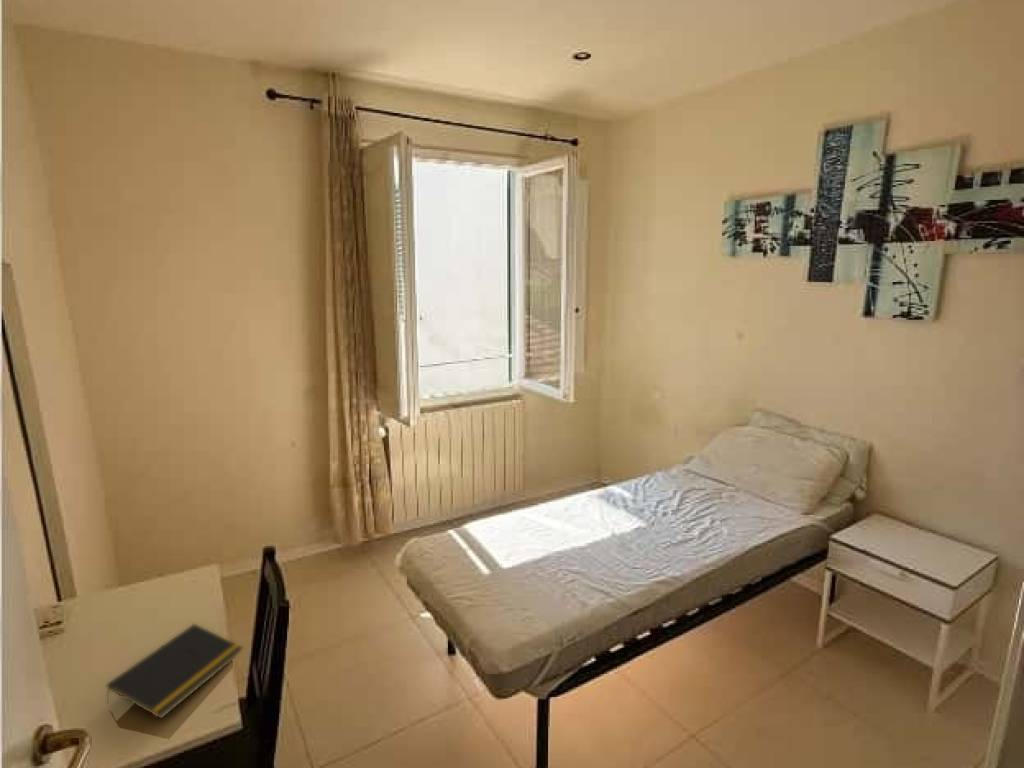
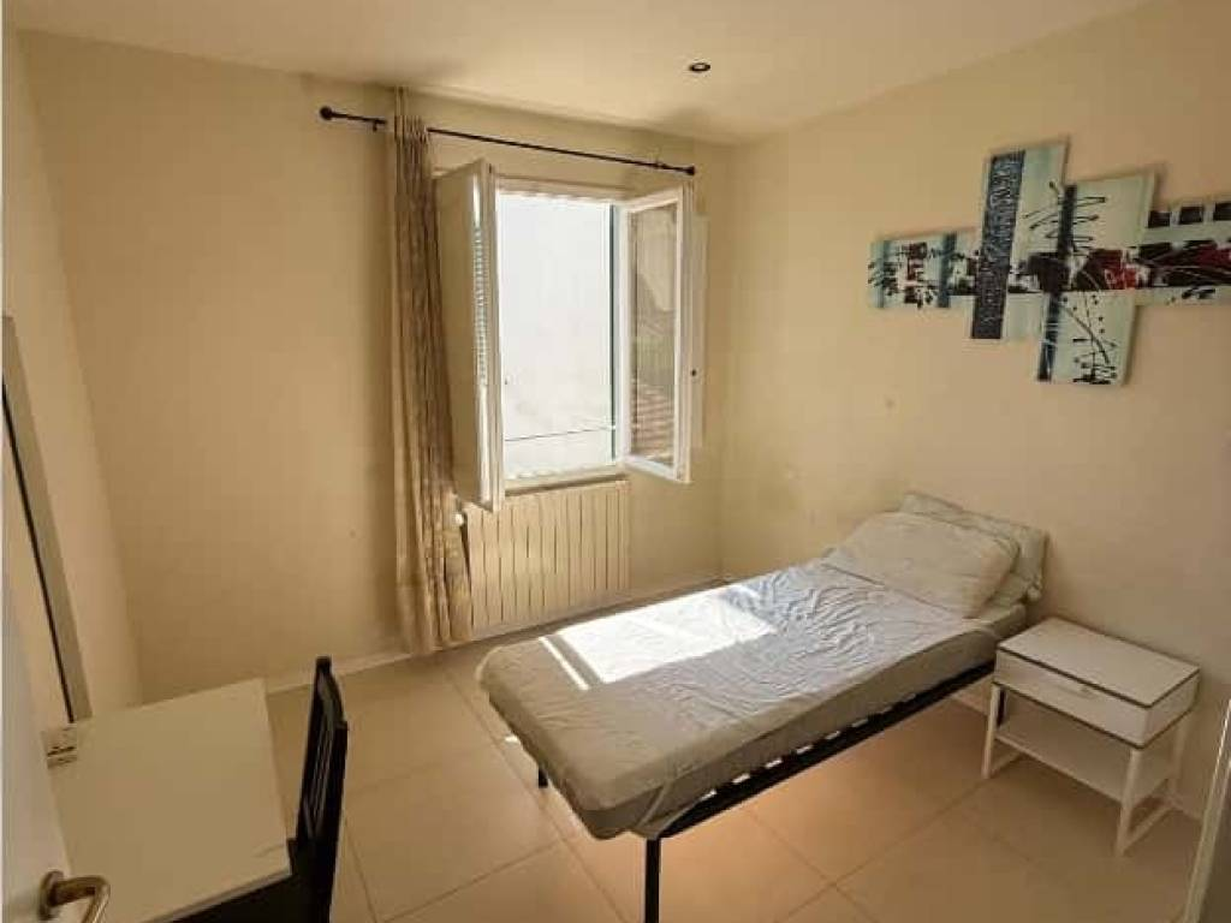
- notepad (179, 666)
